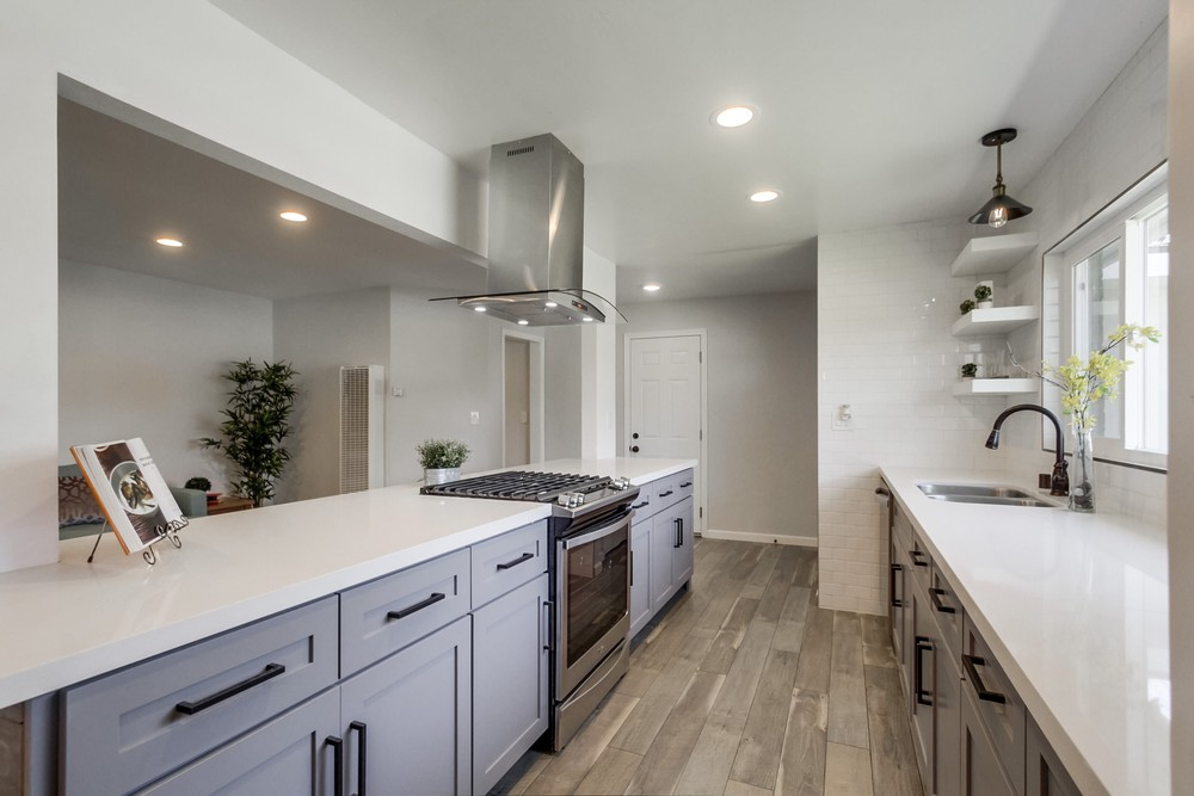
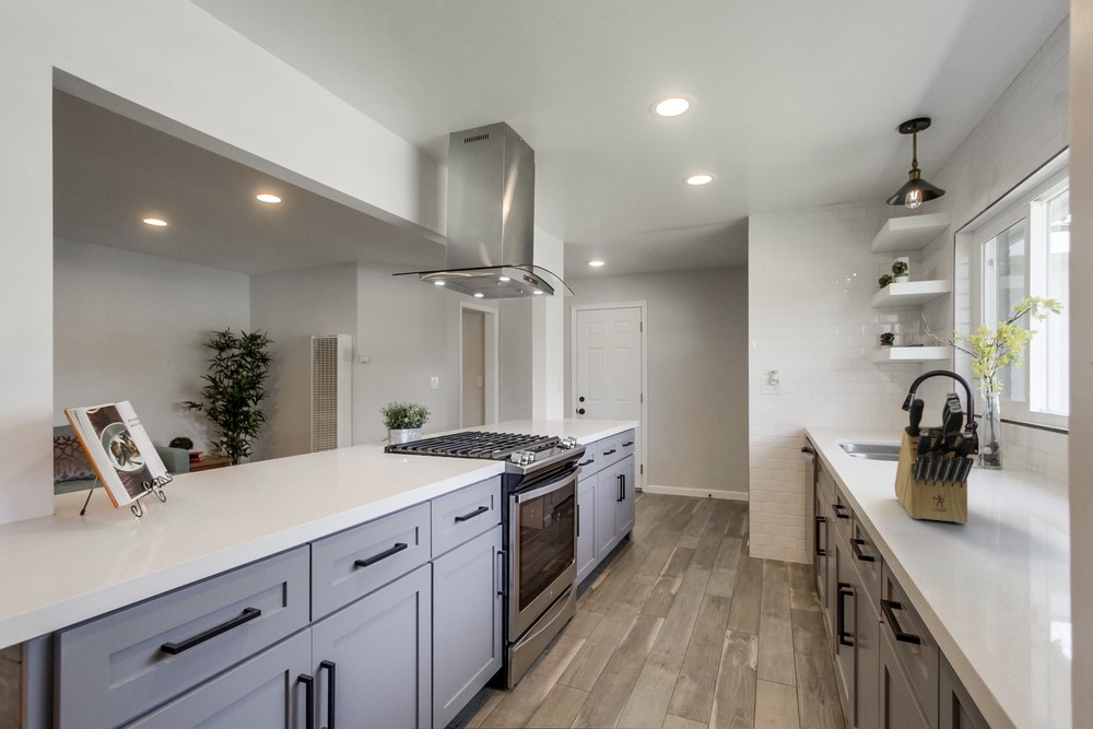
+ knife block (930, 451)
